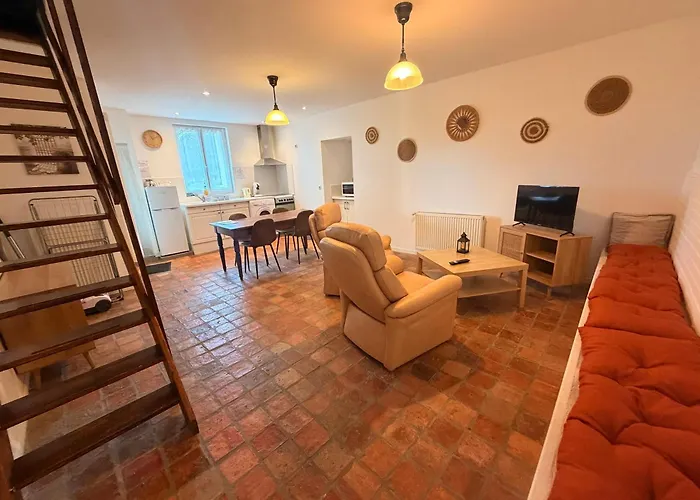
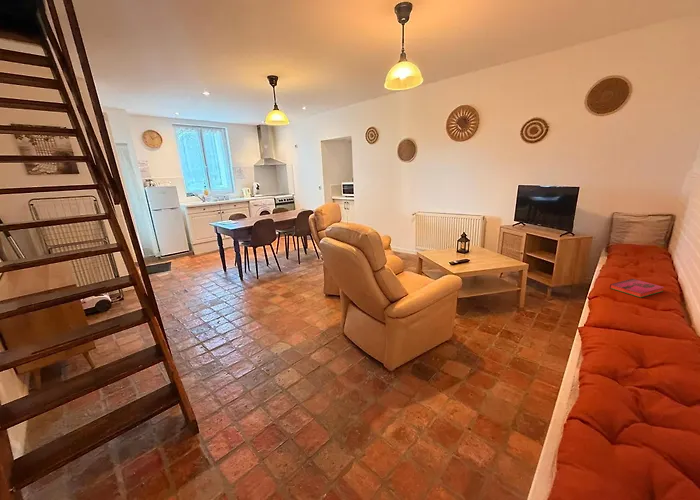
+ hardback book (636, 287)
